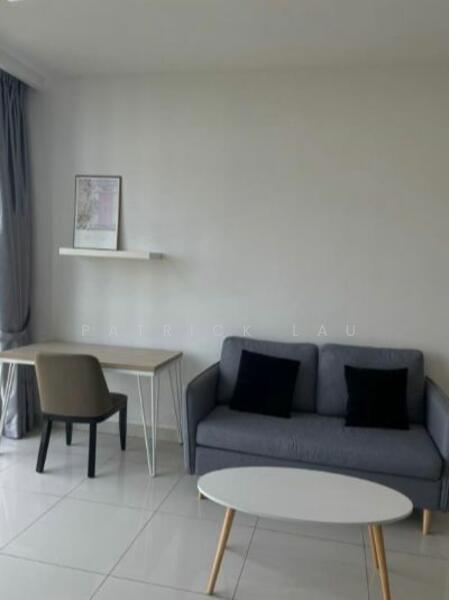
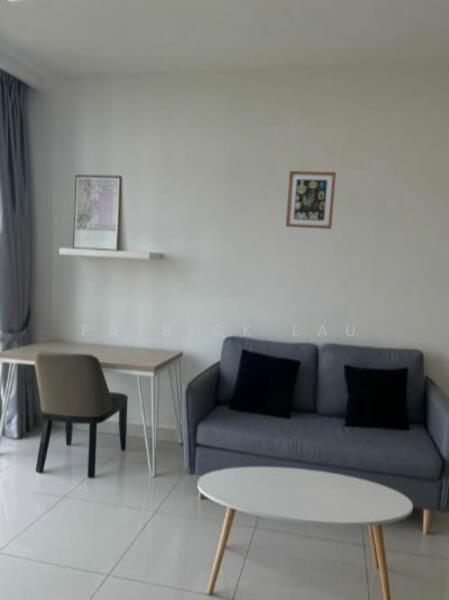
+ wall art (310, 199)
